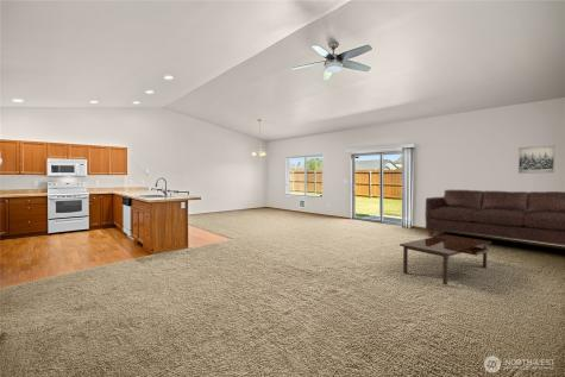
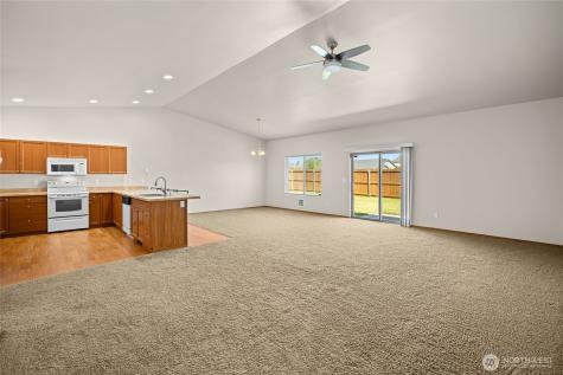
- sofa (501, 216)
- wall art (535, 159)
- coffee table (451, 255)
